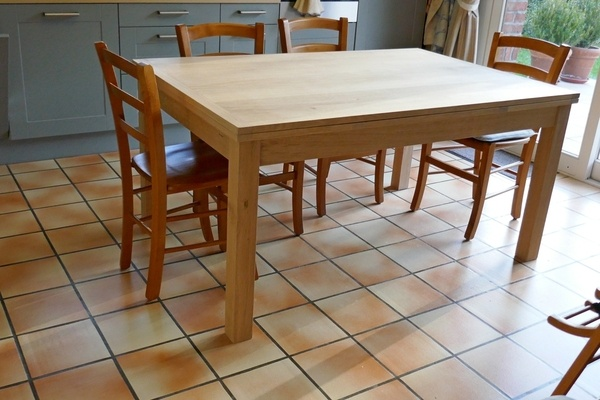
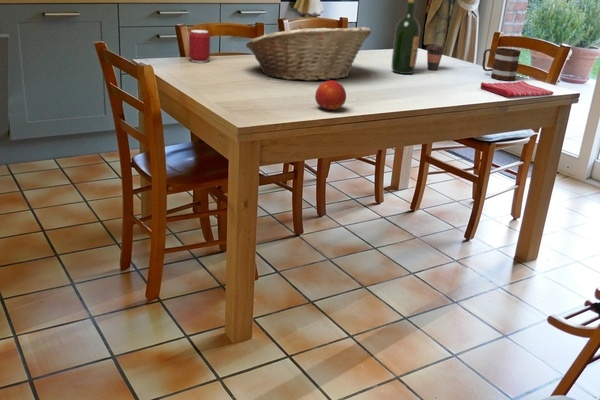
+ fruit basket (309, 48)
+ fruit (330, 94)
+ mug (500, 63)
+ dish towel (516, 88)
+ coffee cup (434, 57)
+ can (199, 46)
+ wine bottle (407, 36)
